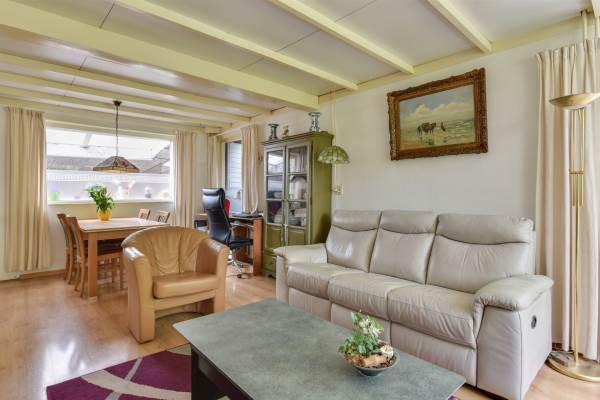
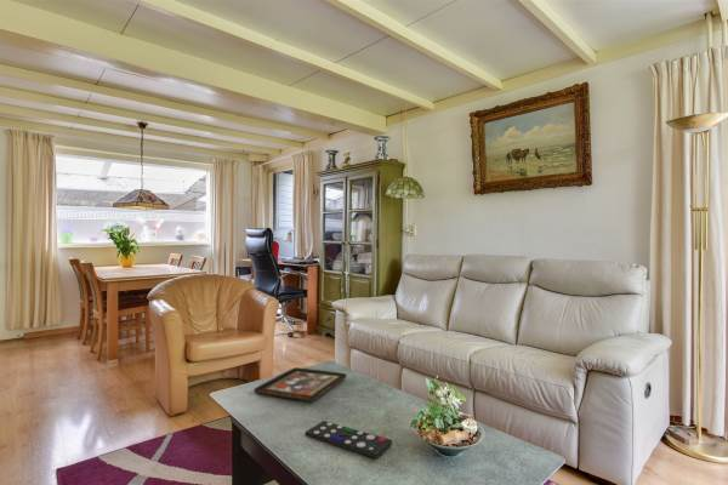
+ decorative tray (302, 382)
+ remote control (347, 436)
